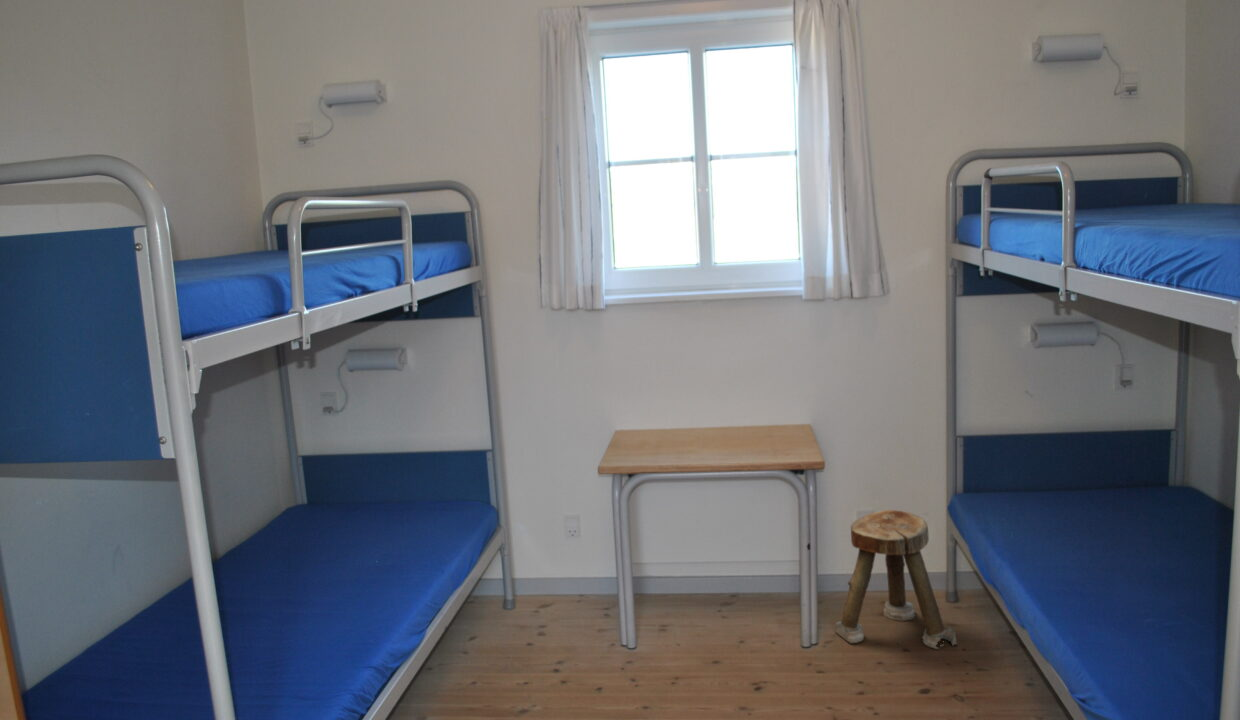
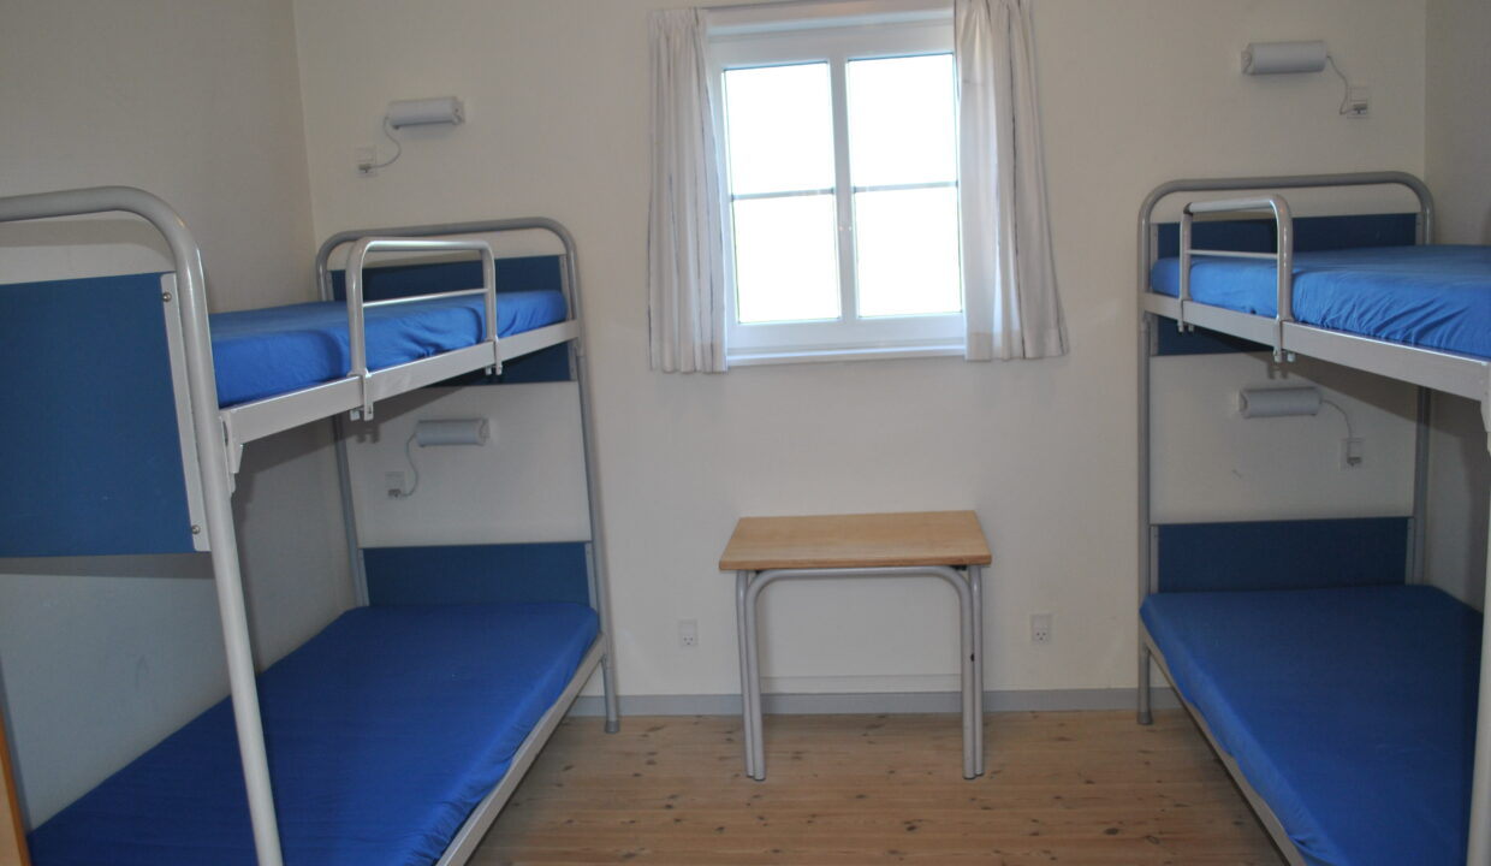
- stool (889, 577)
